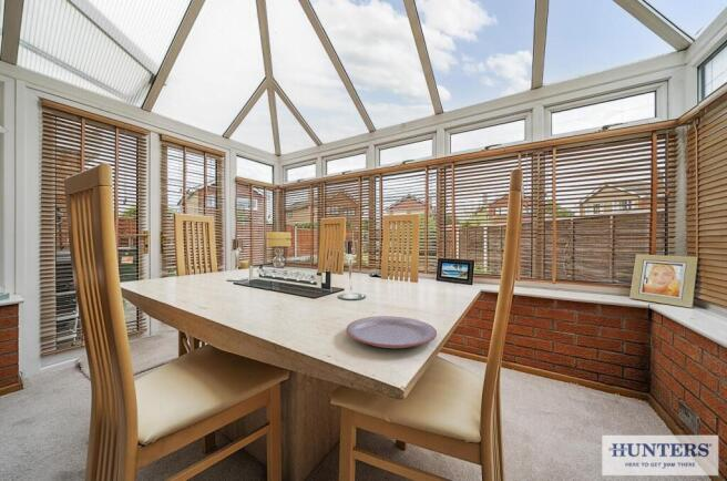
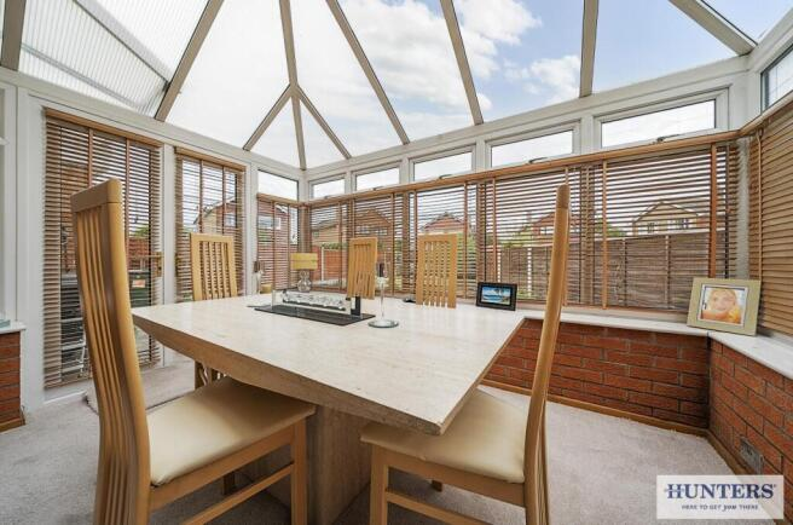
- plate (390, 331)
